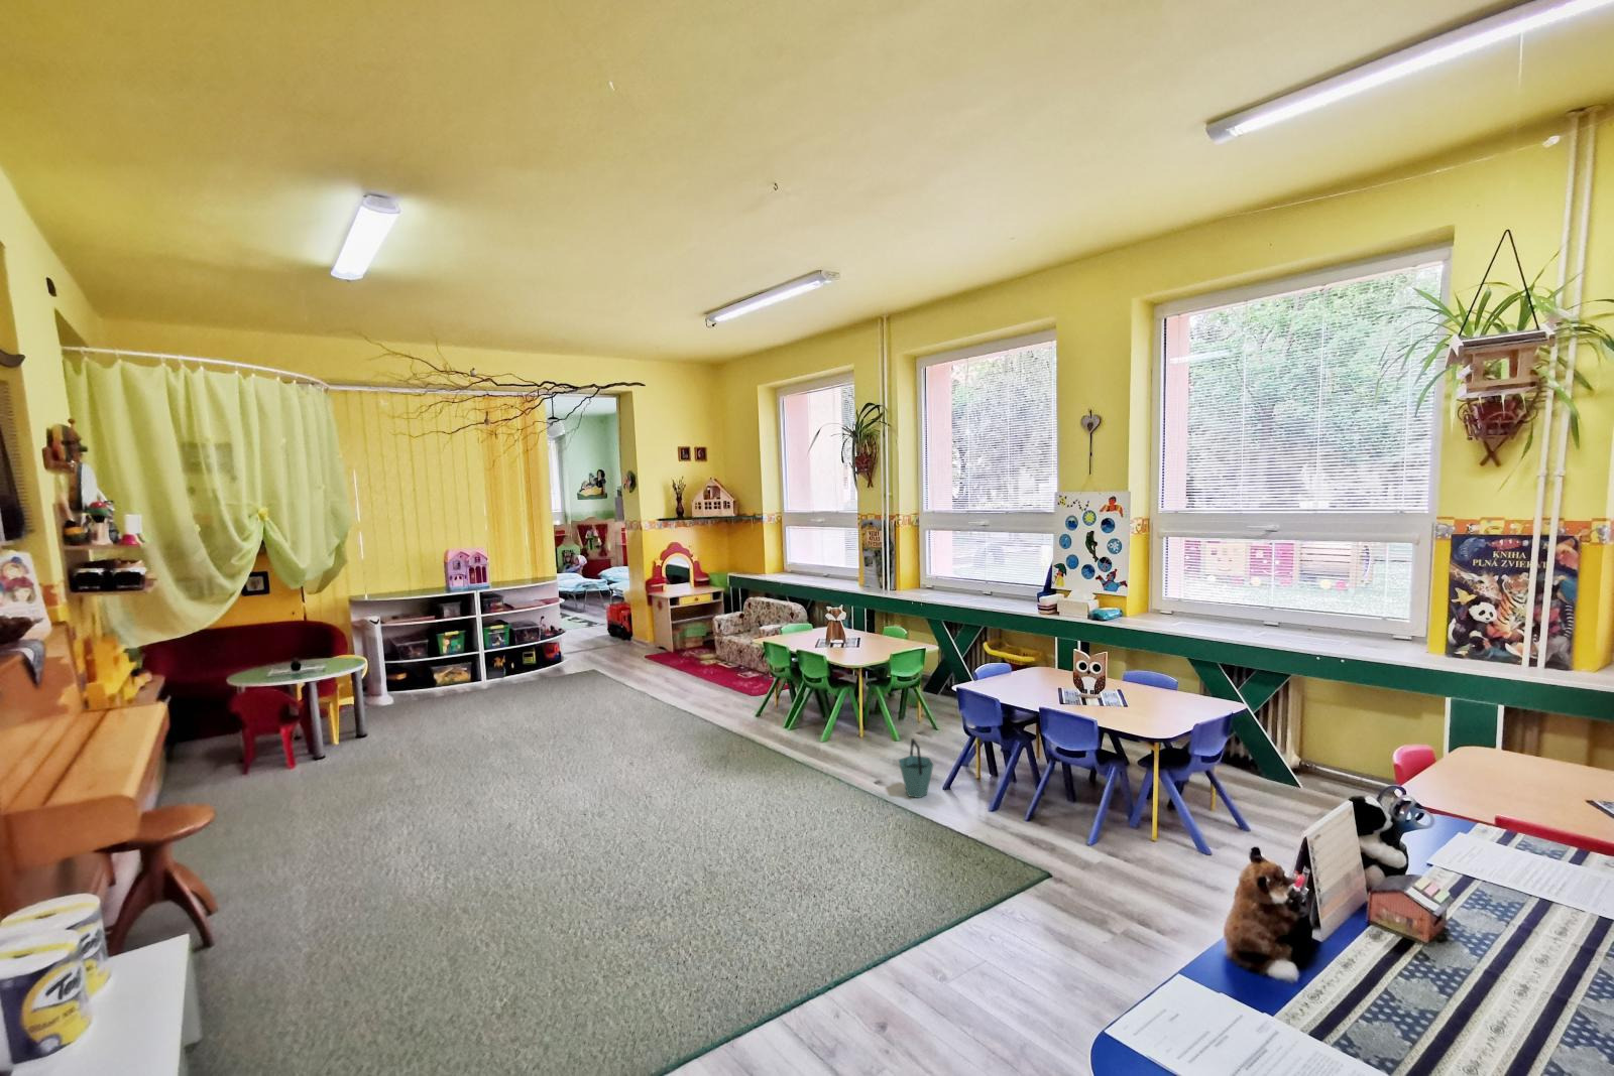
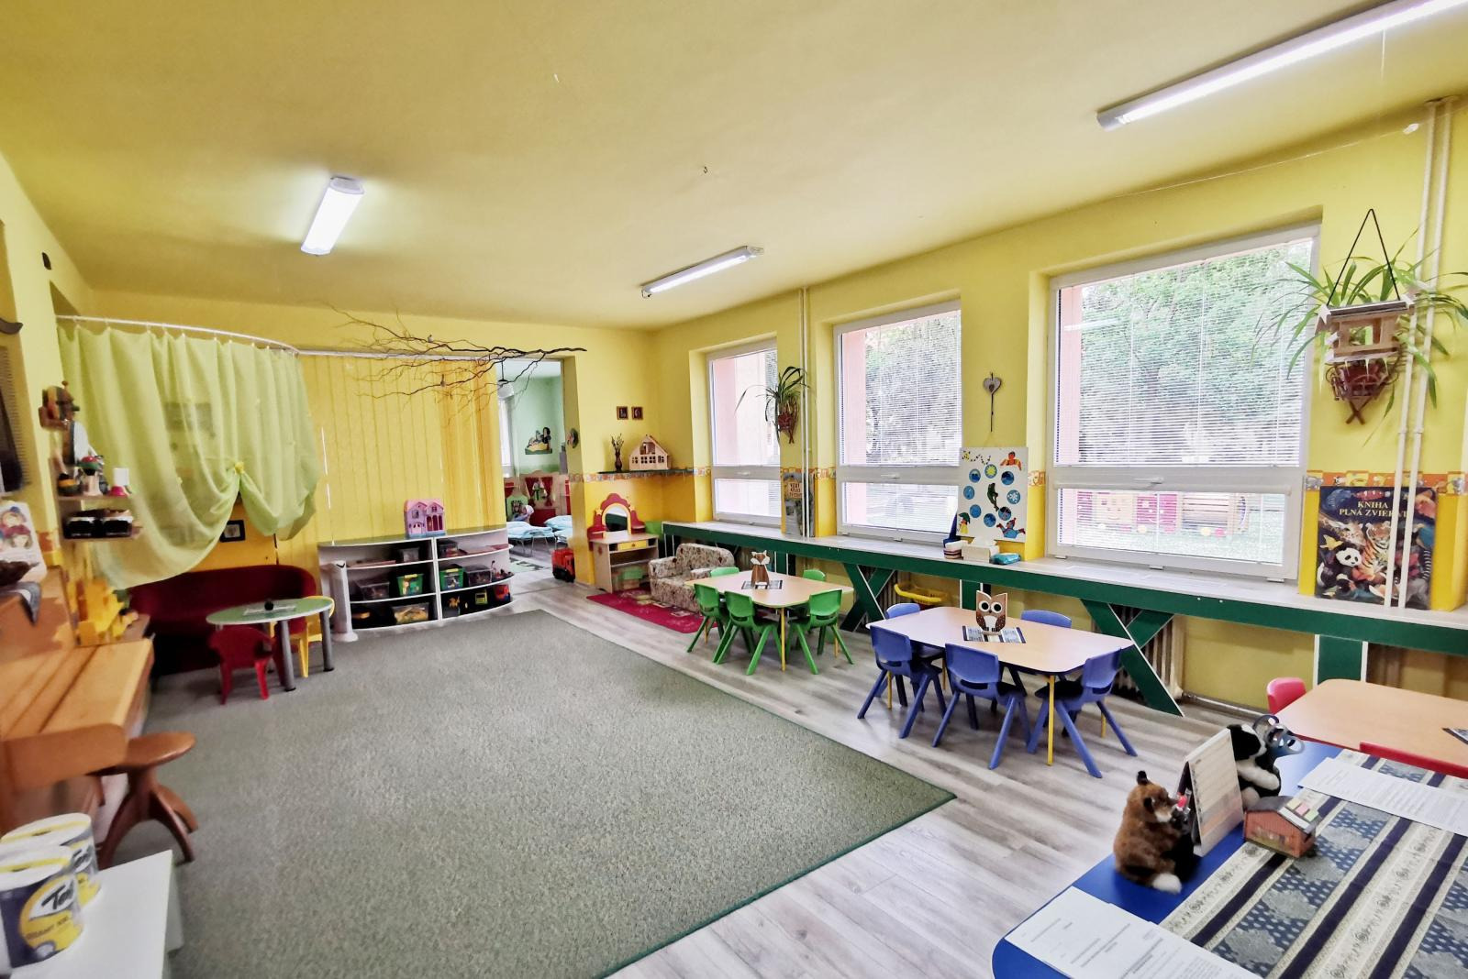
- bucket (915, 767)
